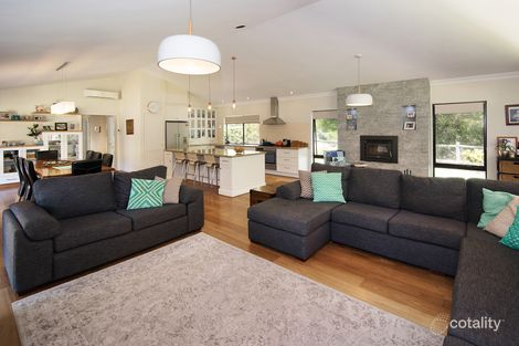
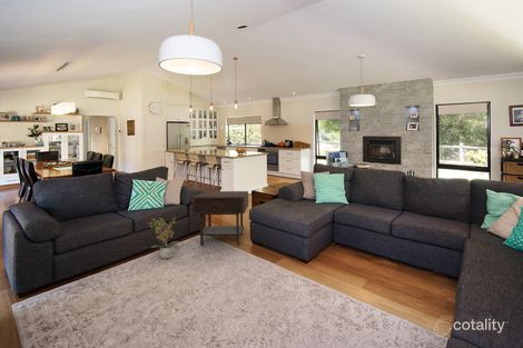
+ side table (223, 213)
+ potted plant (162, 237)
